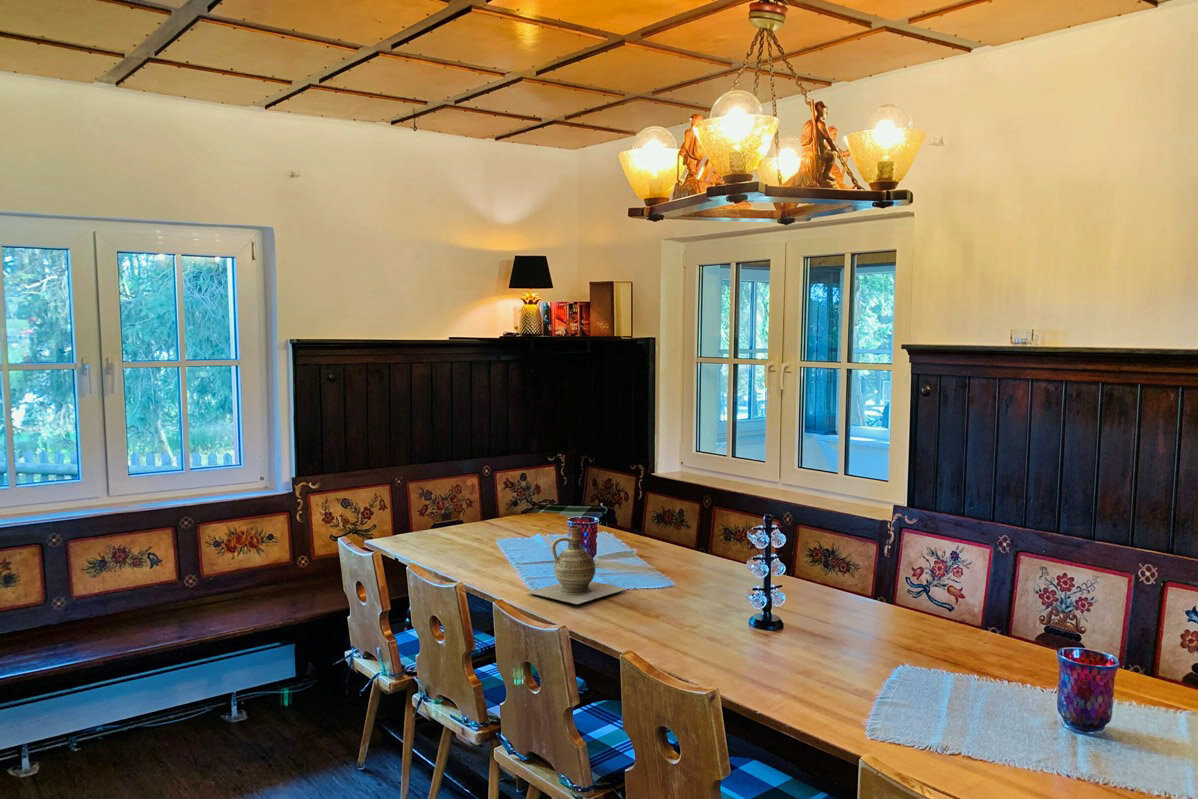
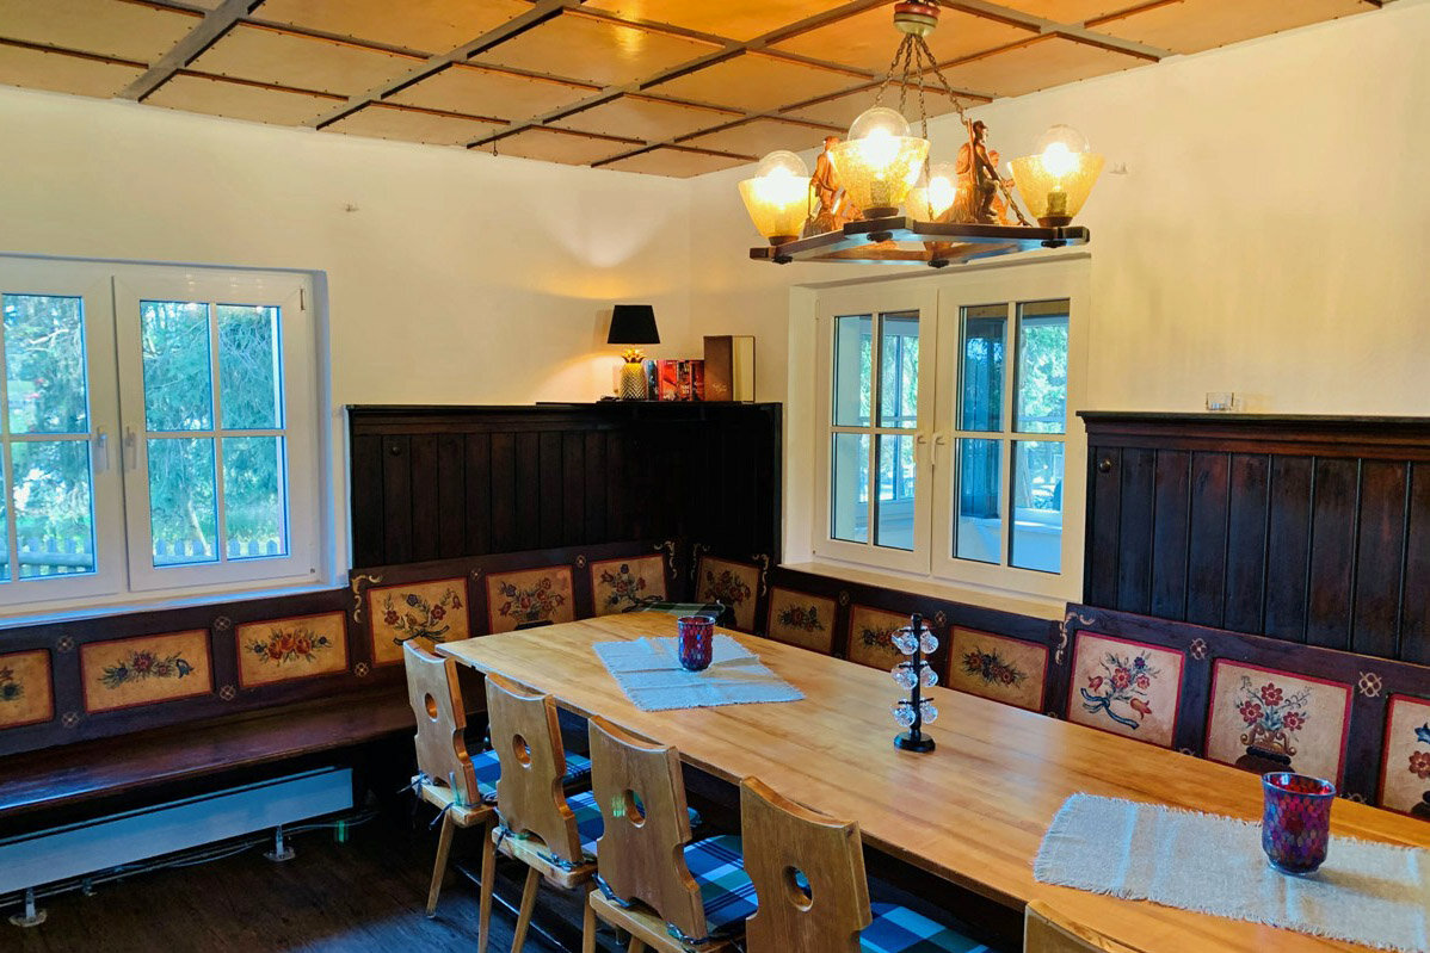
- ceramic jug (577, 559)
